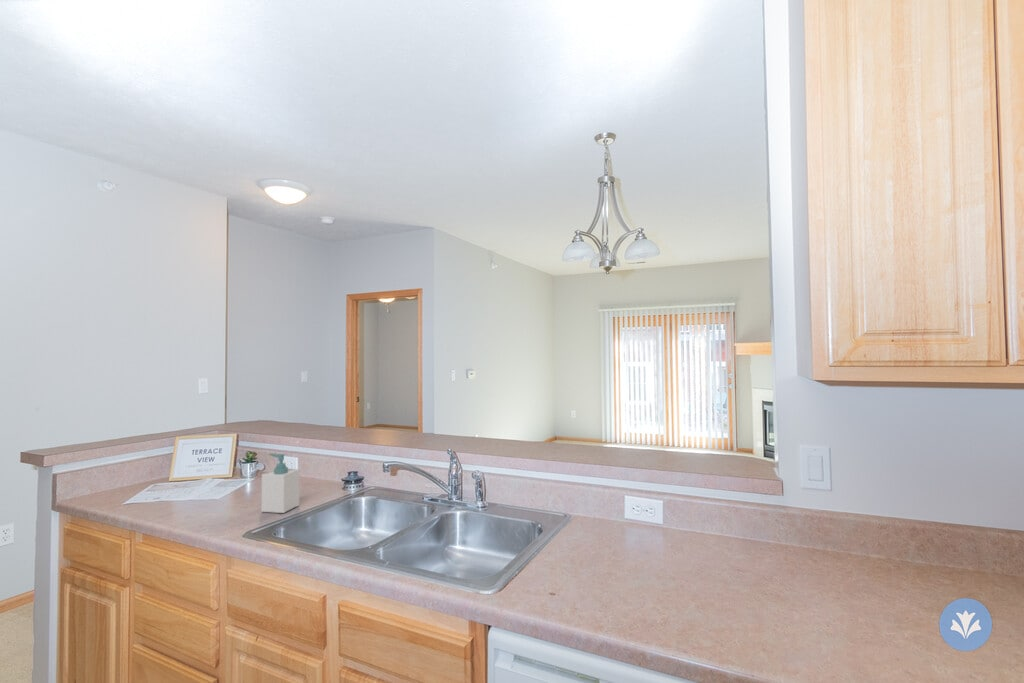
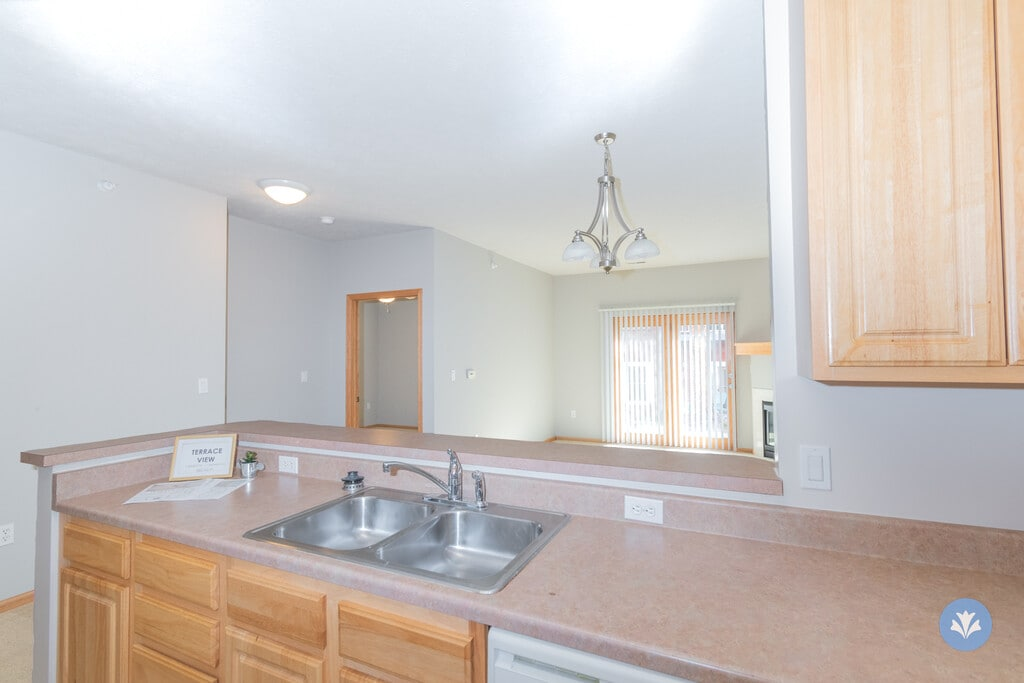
- soap bottle (280, 481)
